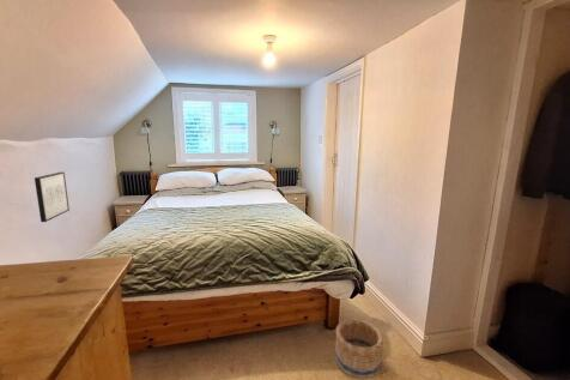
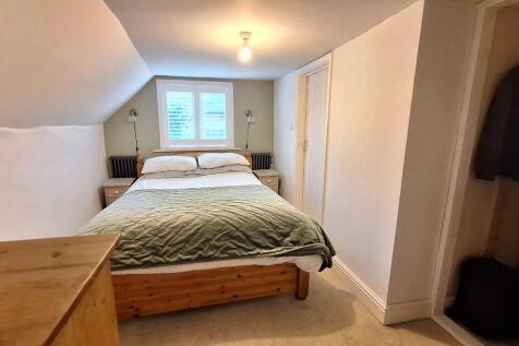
- wall art (53, 195)
- basket (358, 346)
